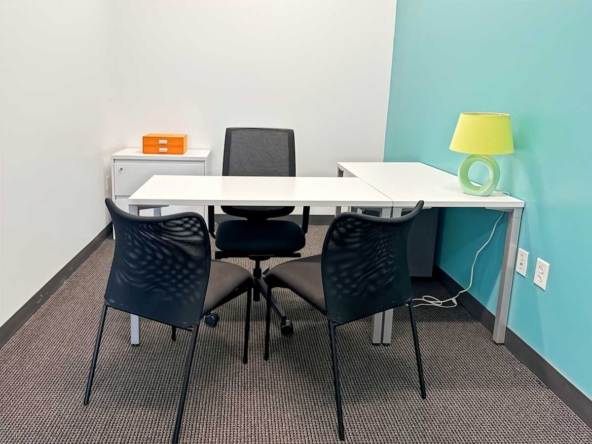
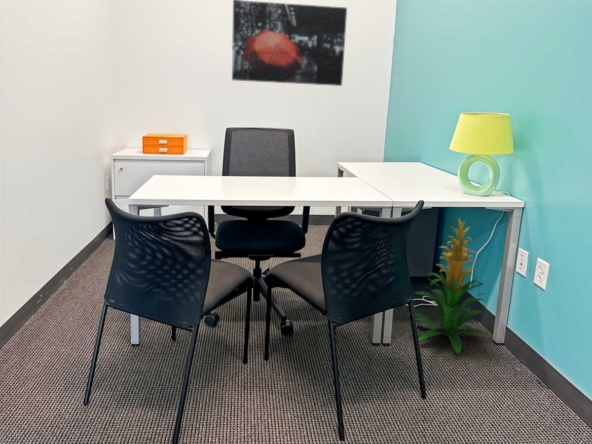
+ indoor plant (455, 279)
+ wall art (289, 44)
